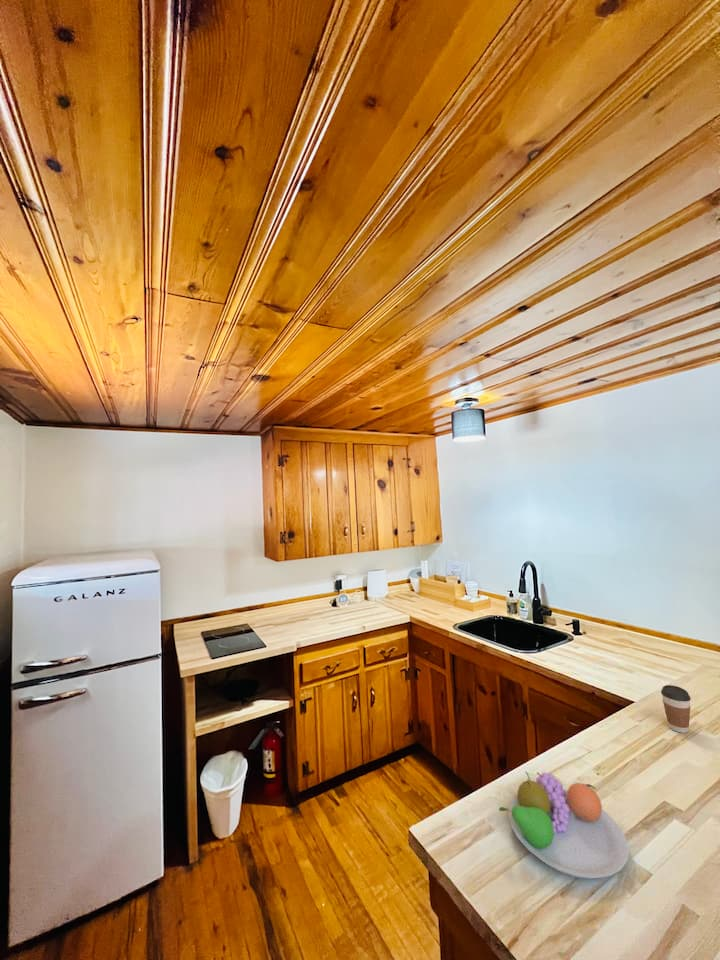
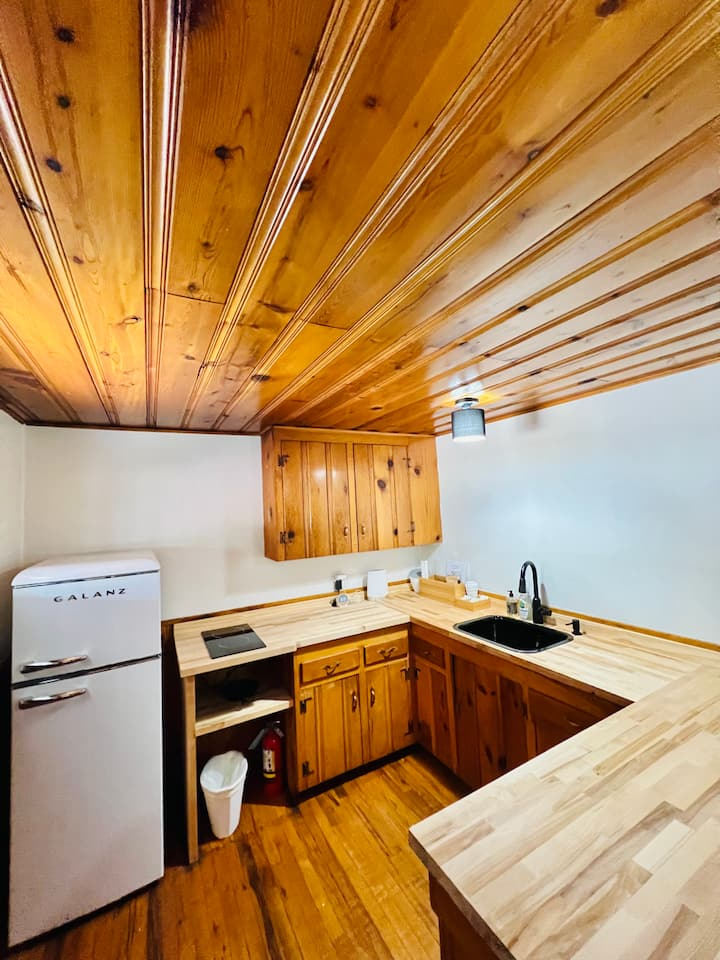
- fruit bowl (559, 814)
- coffee cup (676, 709)
